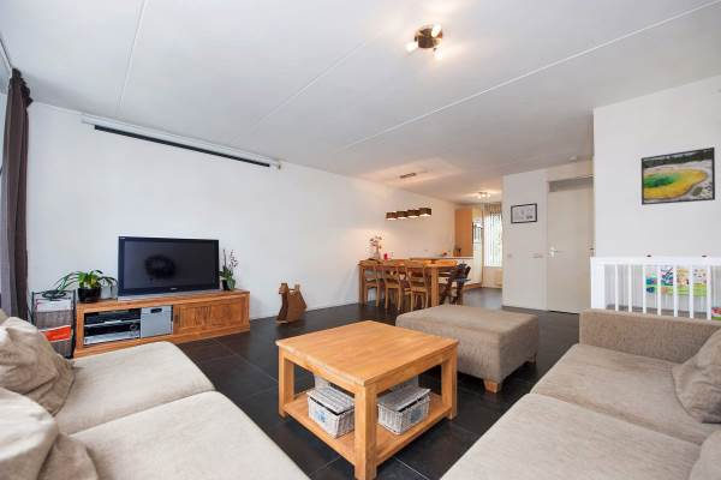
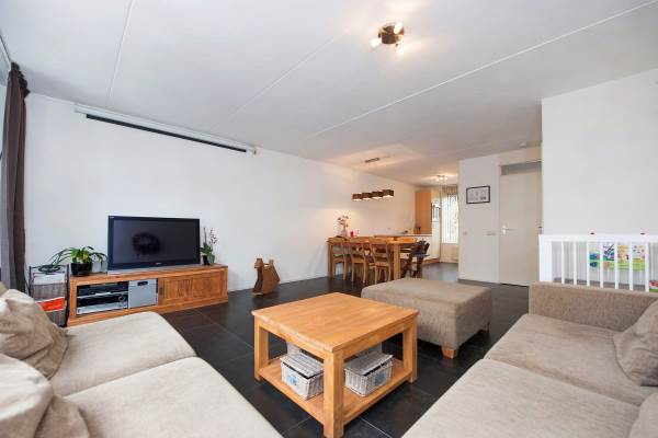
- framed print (675, 178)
